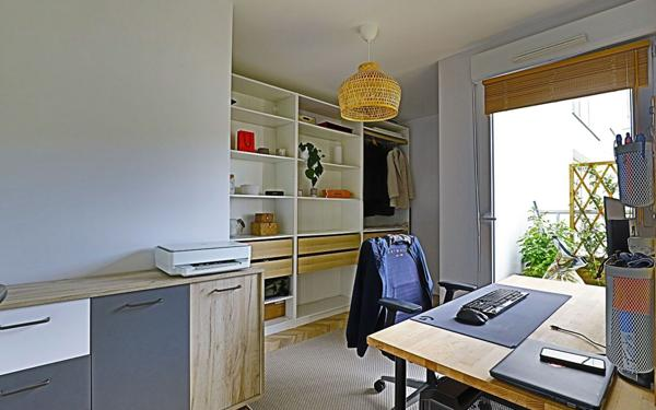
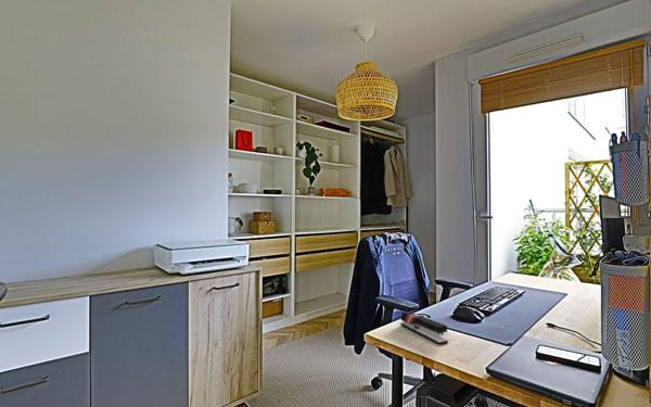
+ stapler (422, 325)
